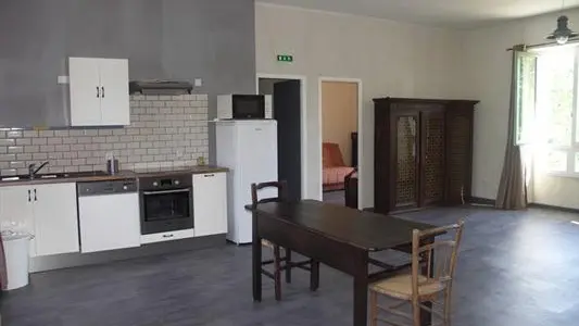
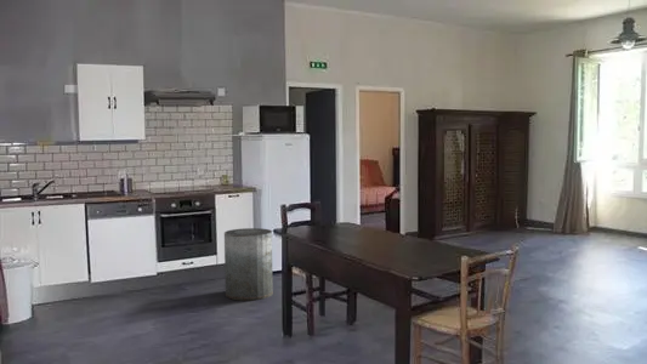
+ trash can (248, 262)
